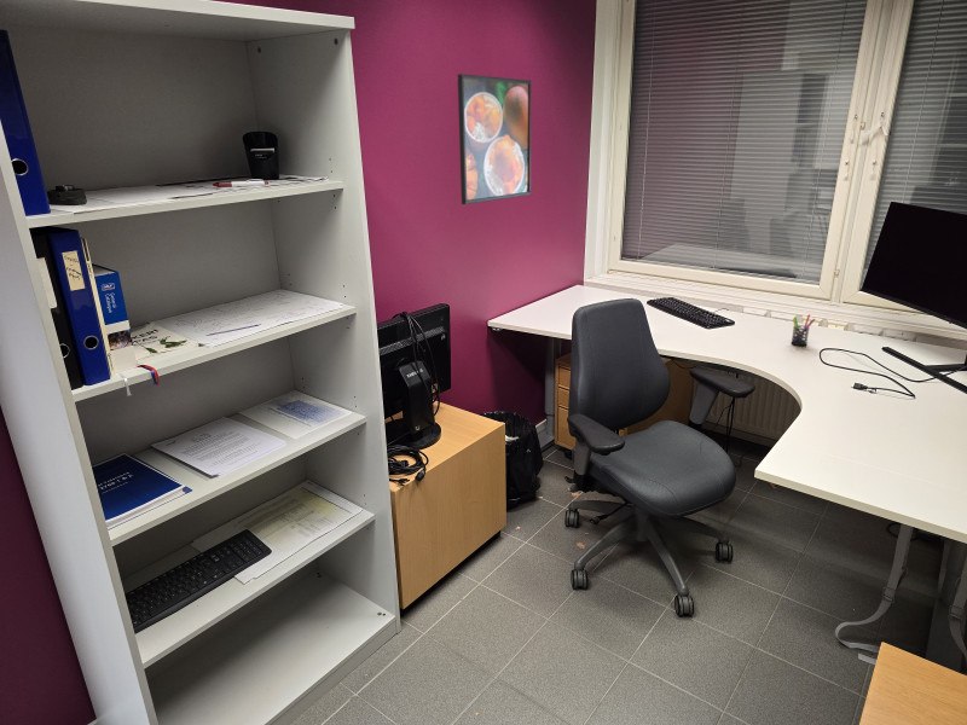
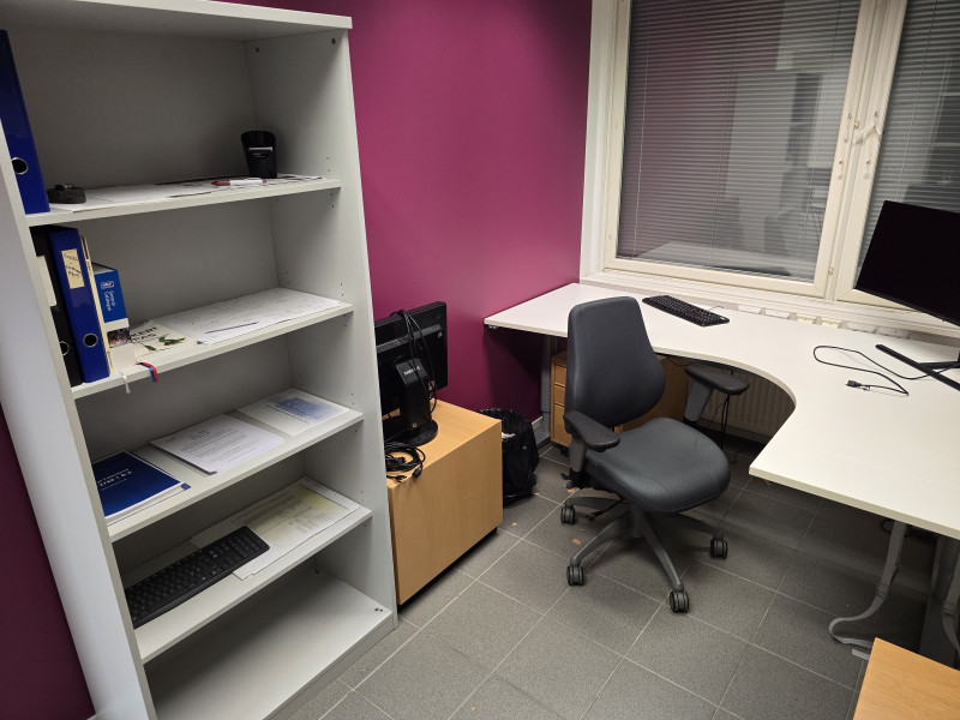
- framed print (497, 140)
- pen holder (800, 329)
